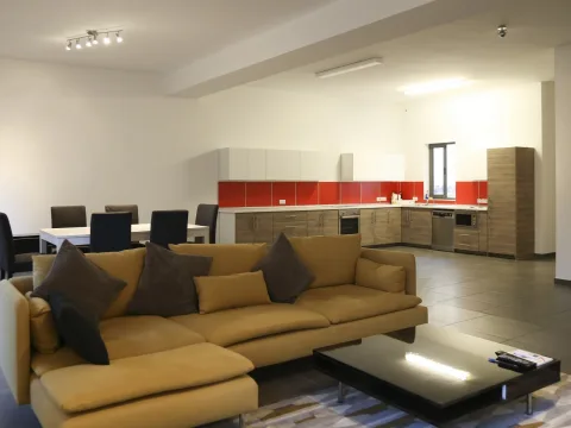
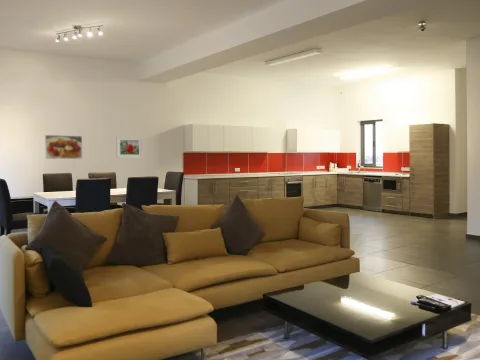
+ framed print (129, 147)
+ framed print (64, 147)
